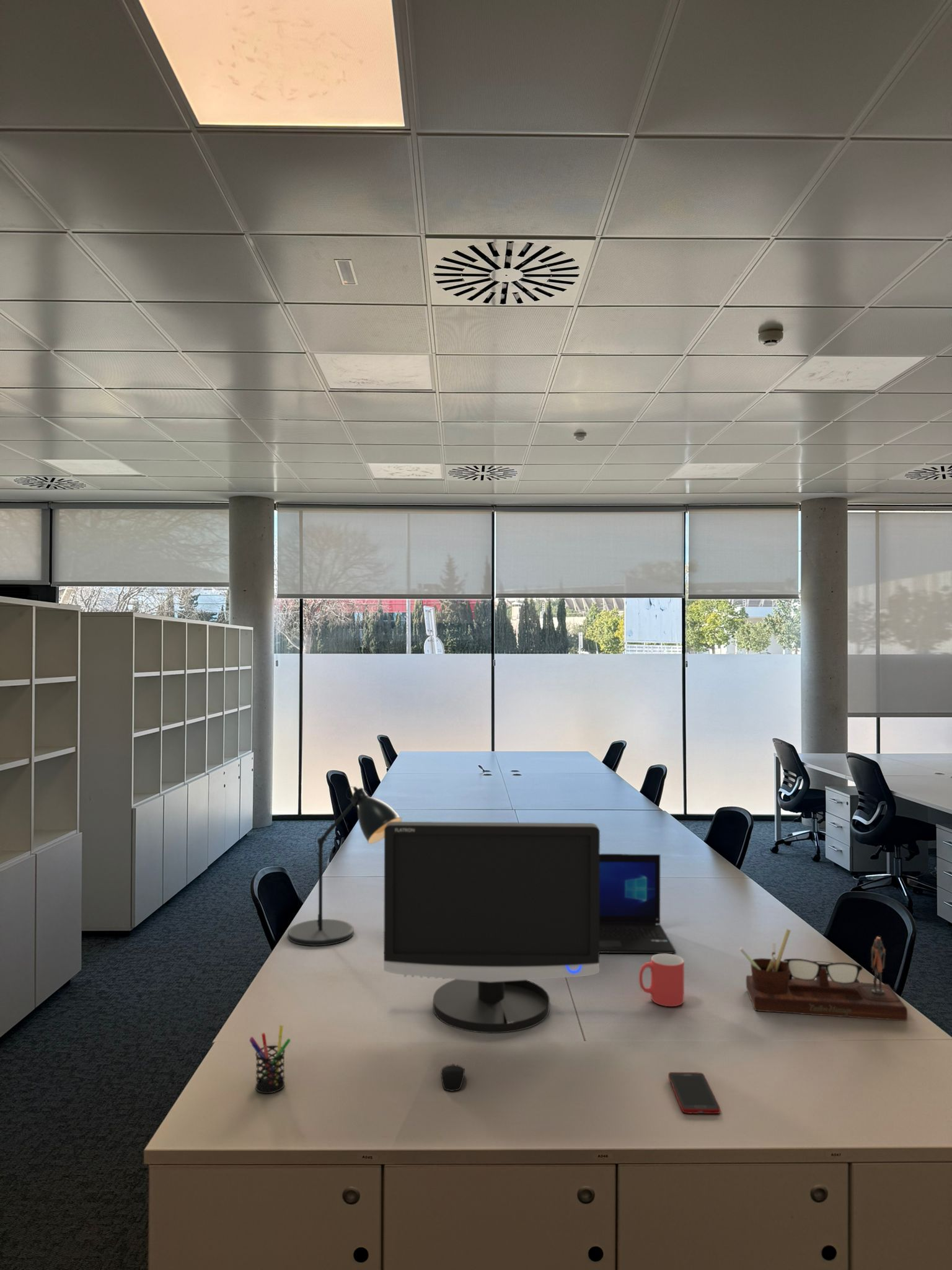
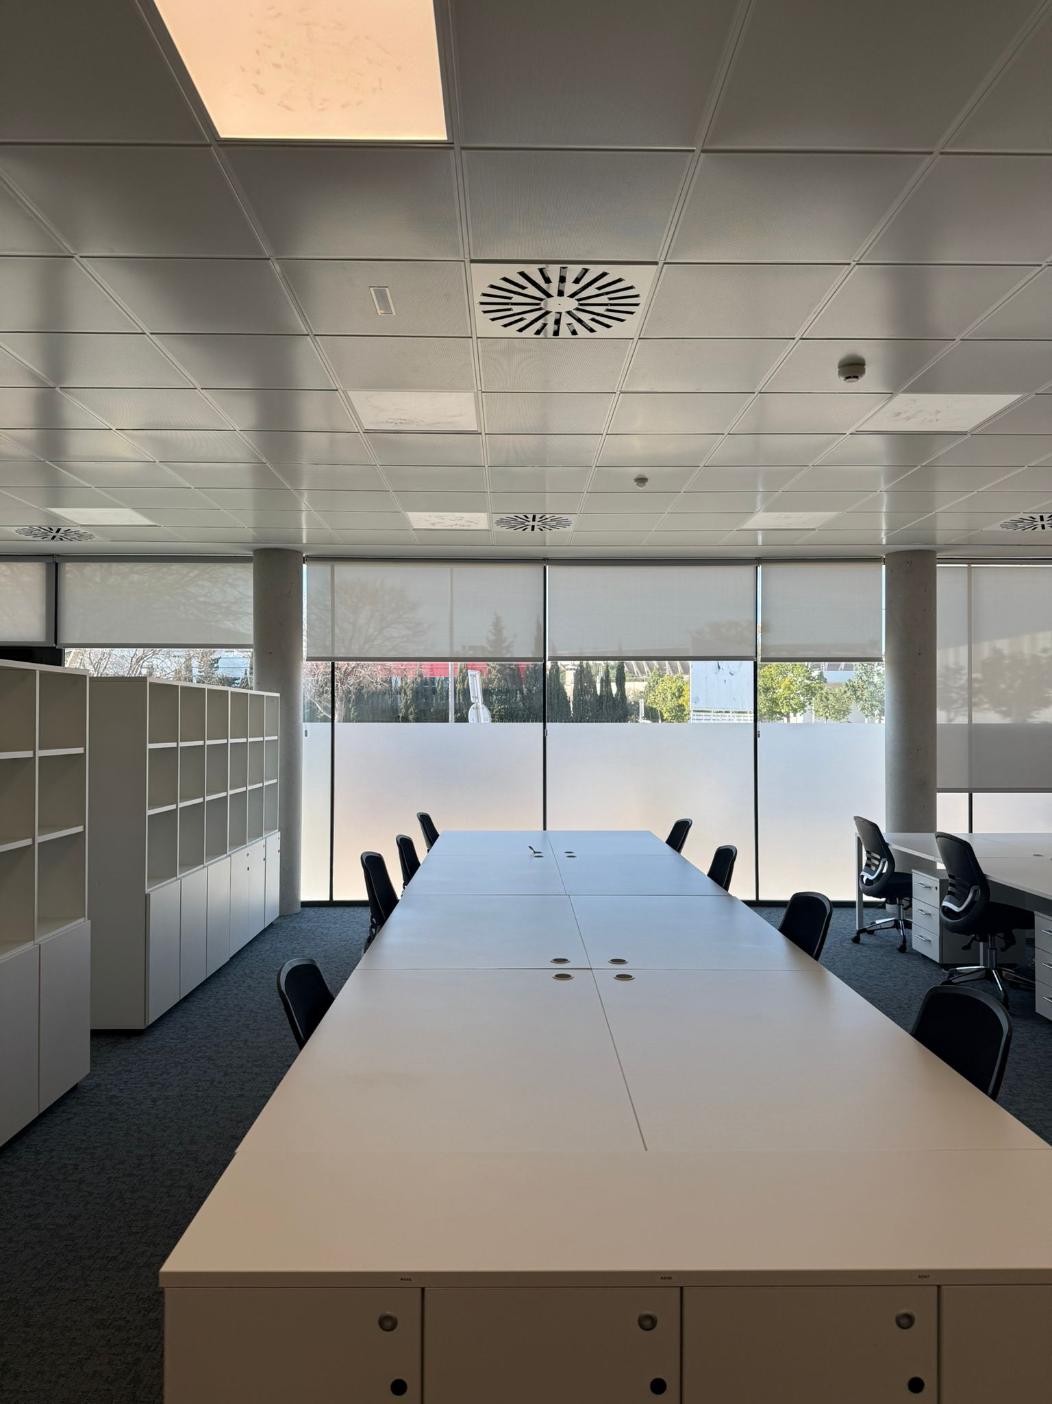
- desk lamp (322, 863)
- cell phone (693, 1092)
- mug (661, 980)
- laptop (616, 901)
- pen holder (272, 1058)
- computer mouse (452, 1073)
- desk organizer (816, 969)
- monitor (491, 914)
